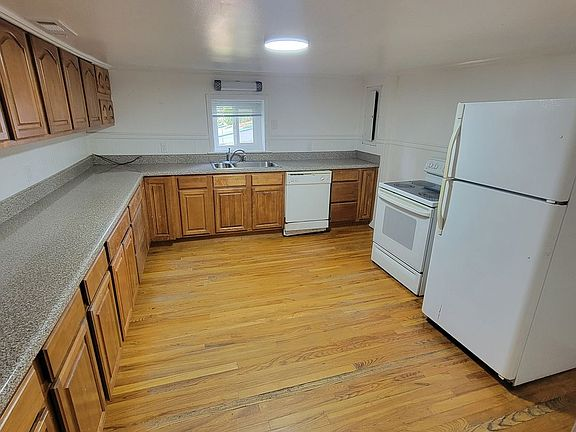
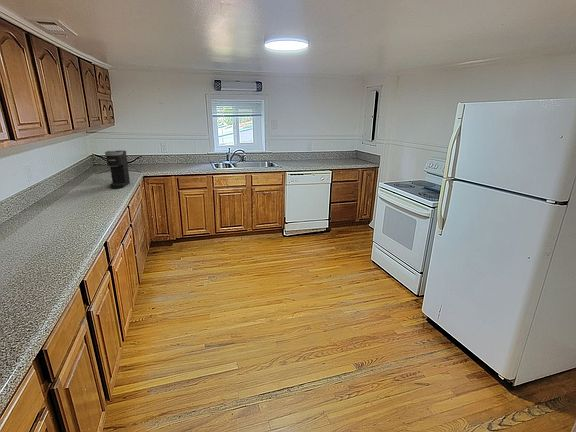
+ coffee maker (118, 168)
